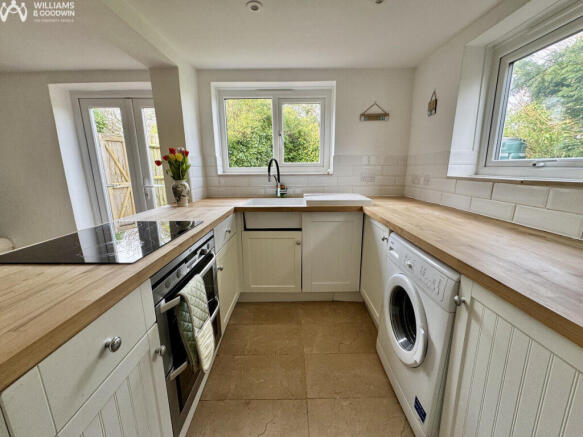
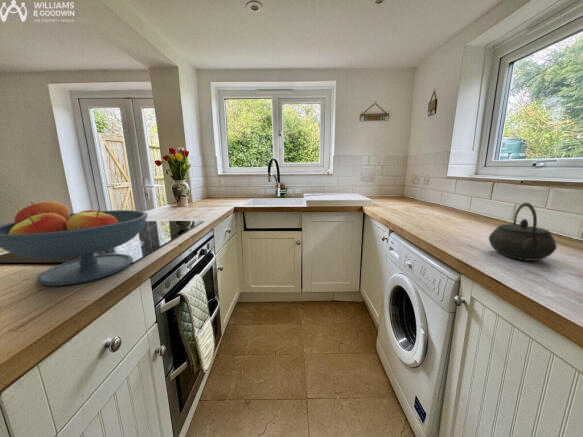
+ kettle (524, 230)
+ fruit bowl (83, 236)
